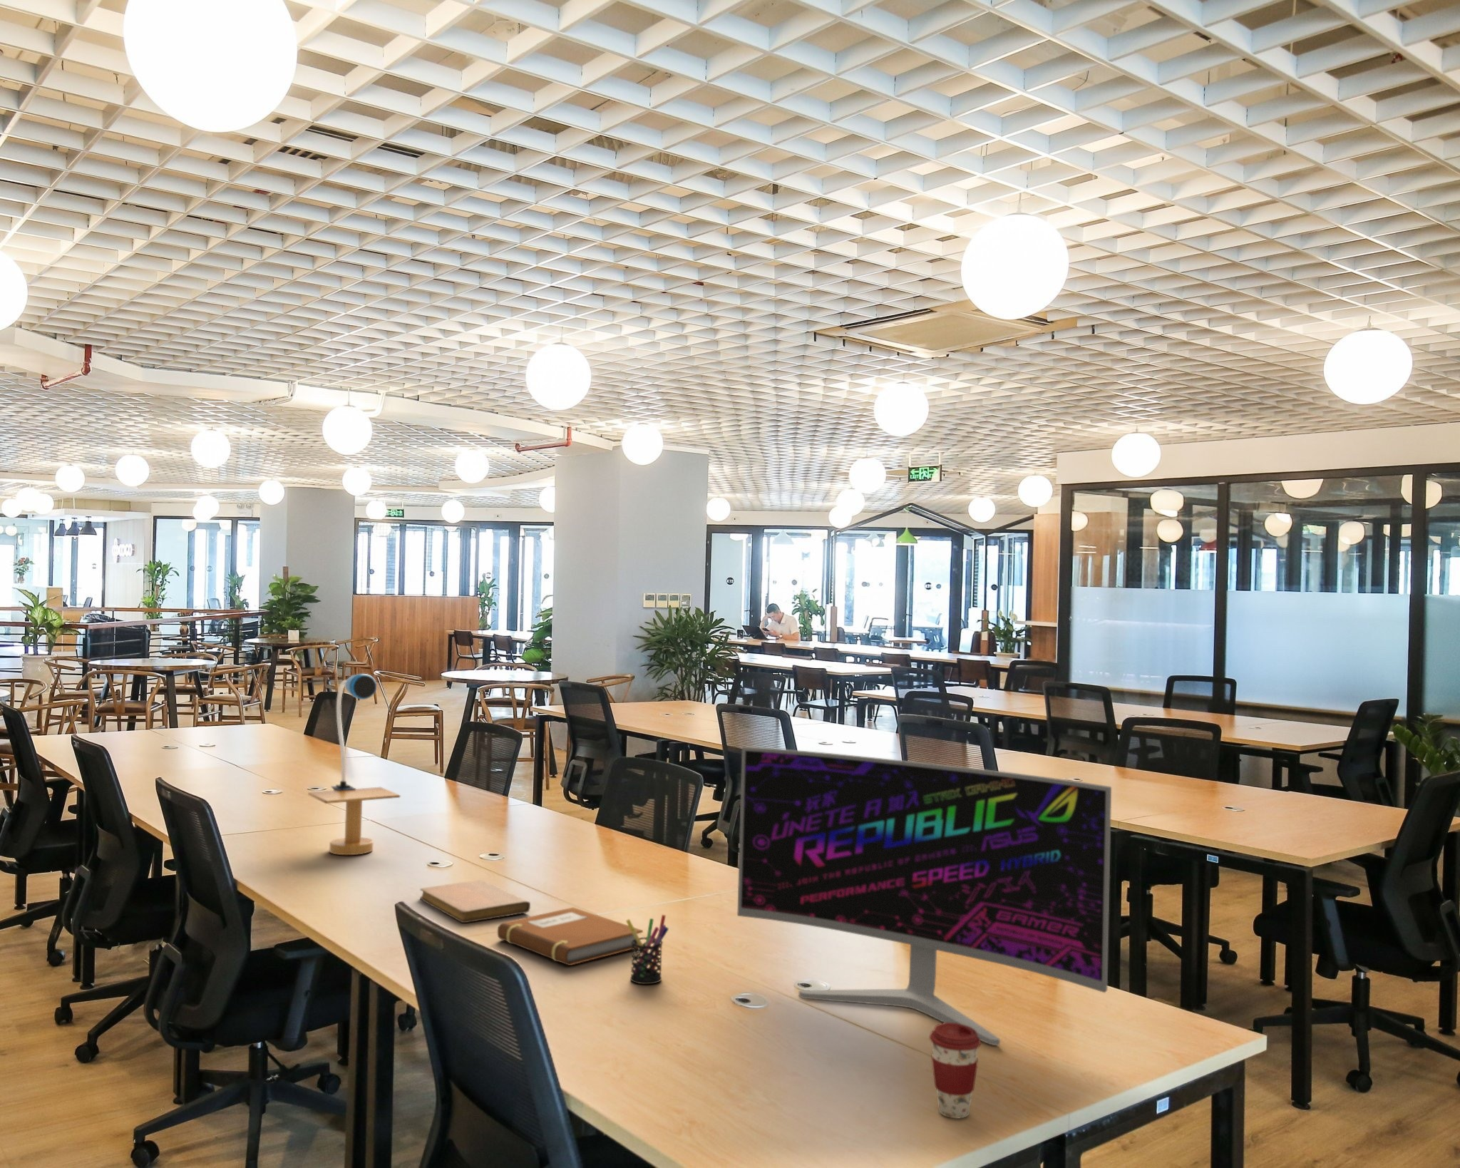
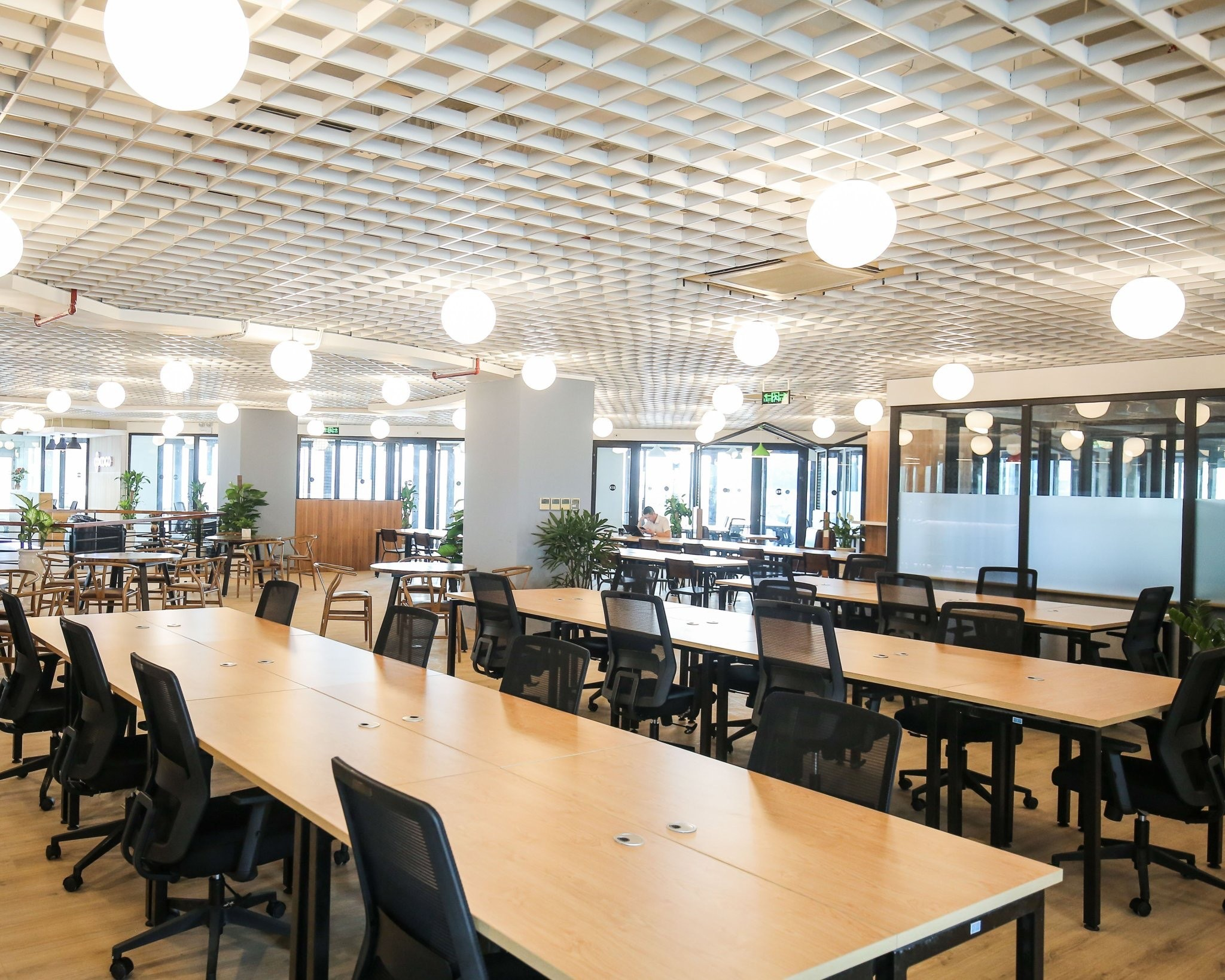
- desk lamp (346, 759)
- pen holder (648, 945)
- notebook (567, 934)
- coffee cup (953, 1070)
- monitor (911, 886)
- notebook (473, 900)
